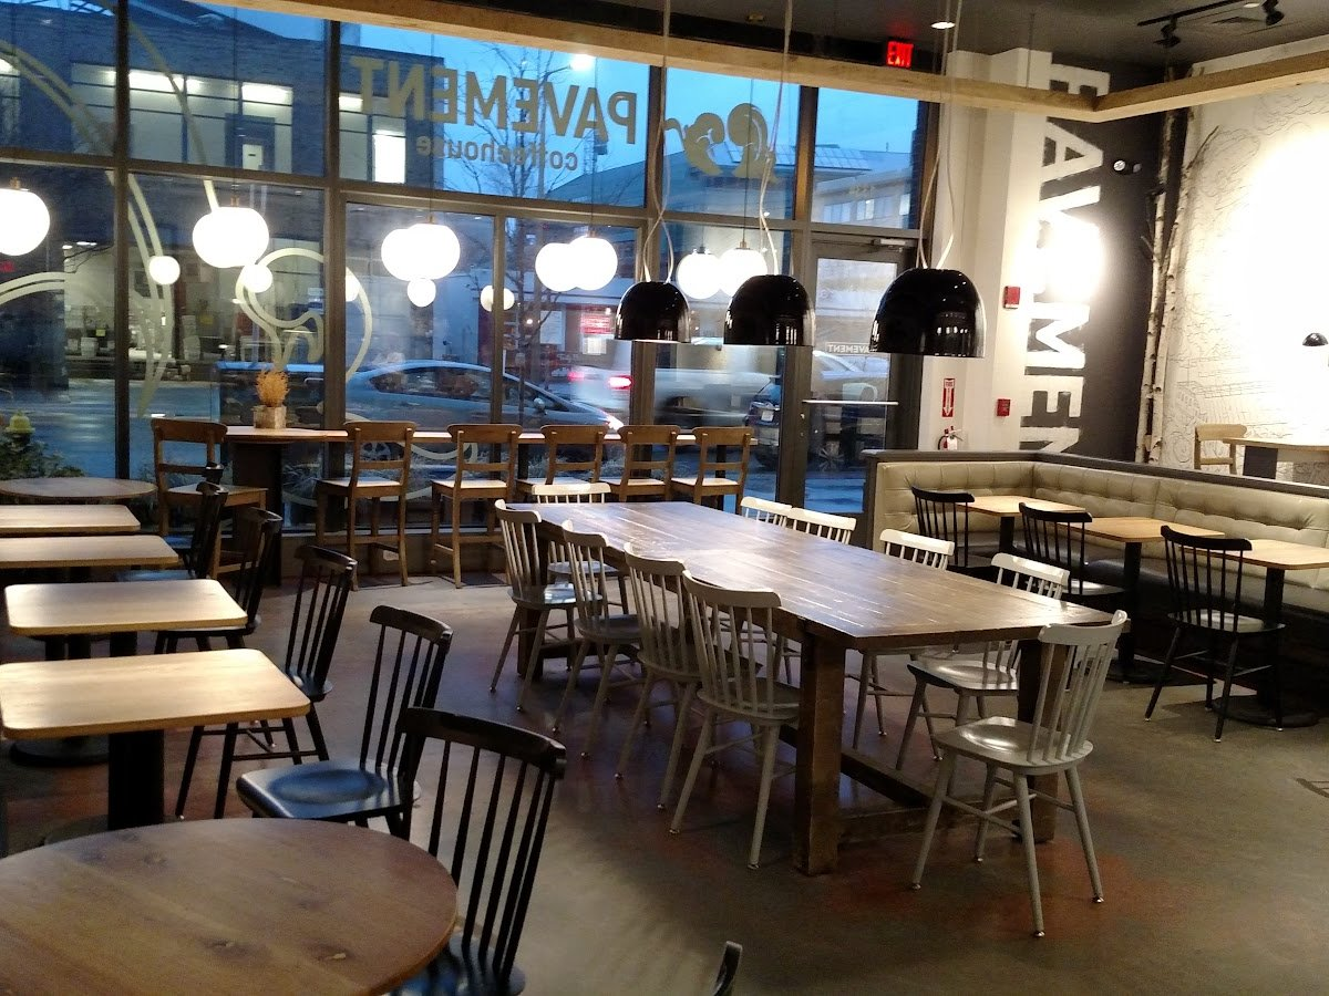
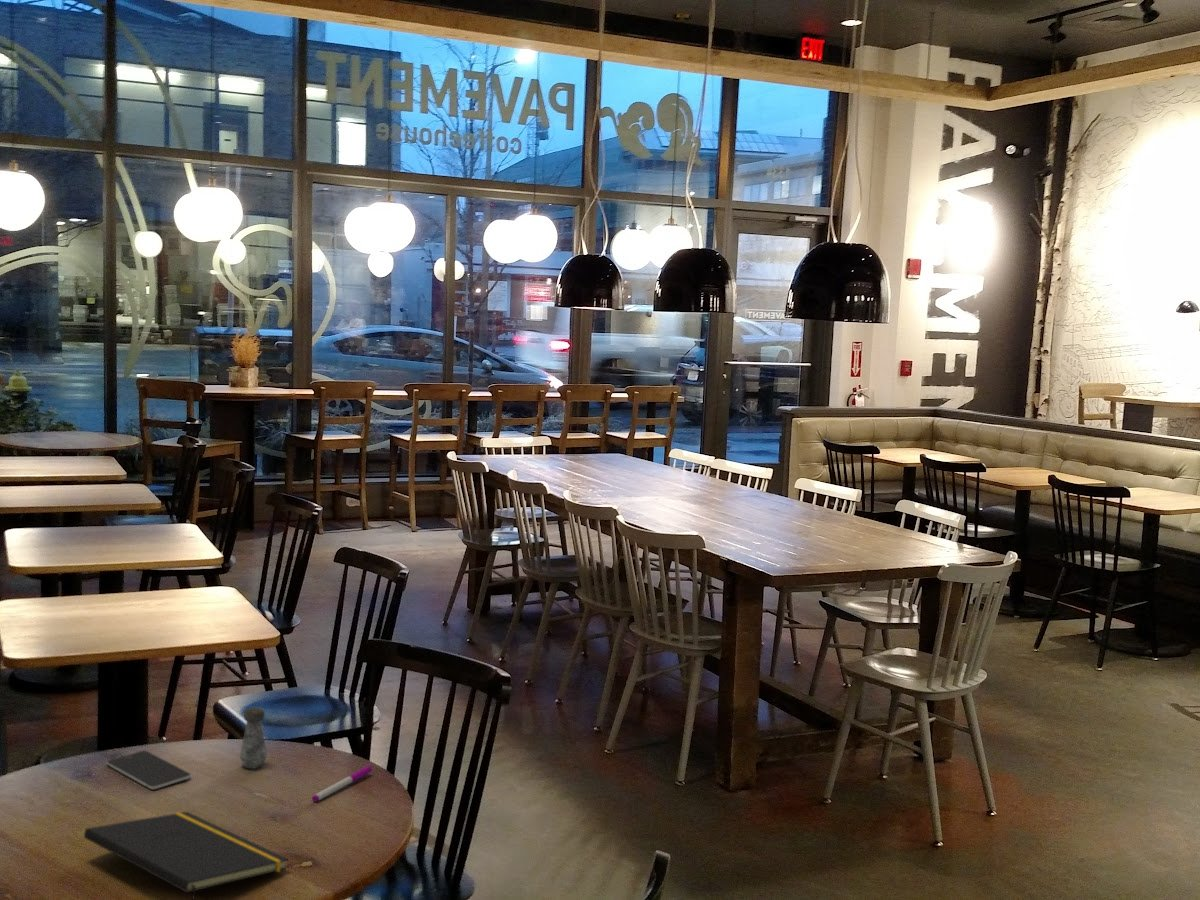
+ notepad (186, 848)
+ salt shaker (253, 736)
+ pen (342, 783)
+ smartphone (148, 769)
